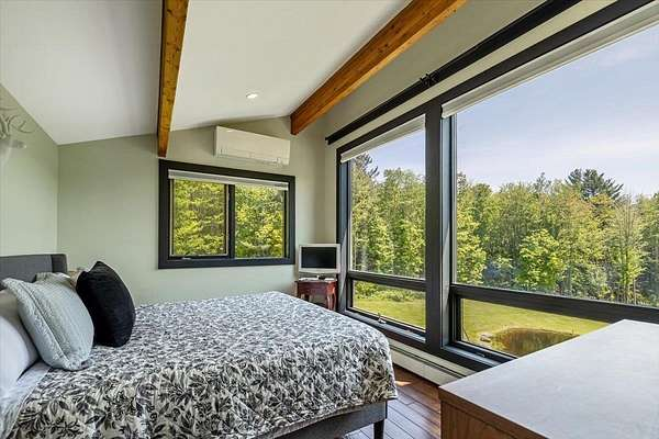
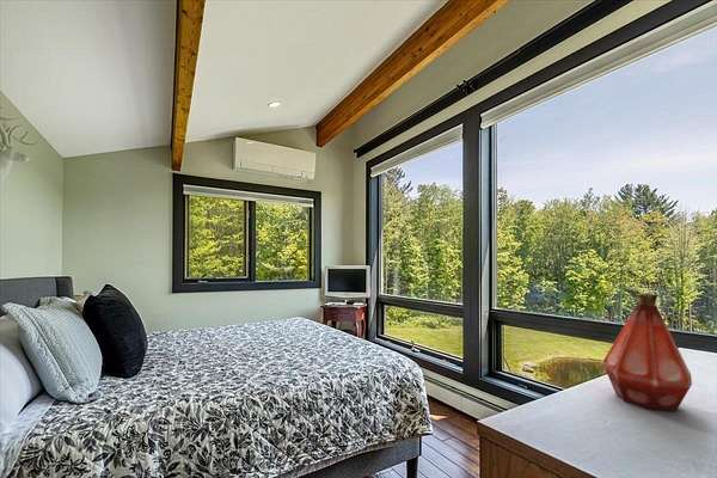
+ bottle (648, 347)
